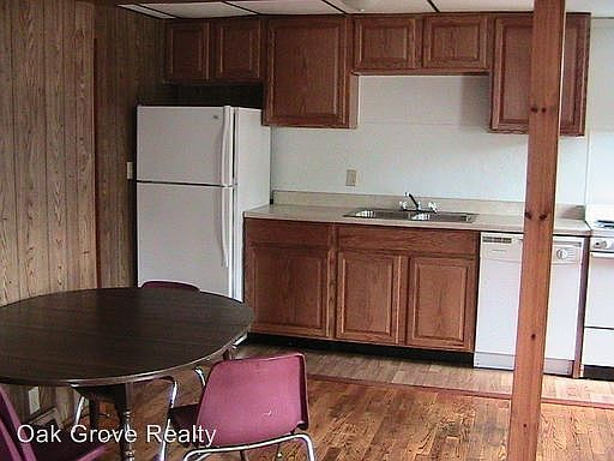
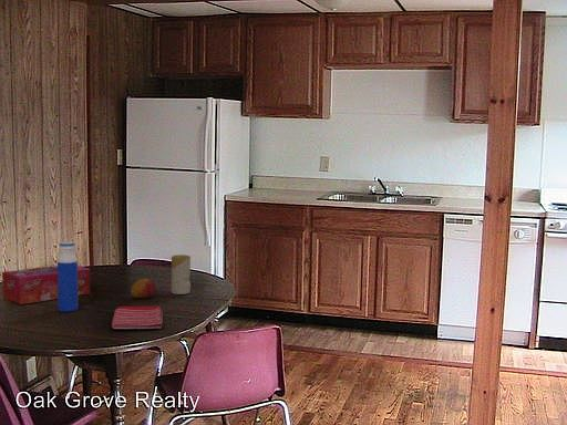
+ candle (181, 273)
+ dish towel (137, 317)
+ water bottle (68, 276)
+ fruit (143, 288)
+ tissue box (47, 282)
